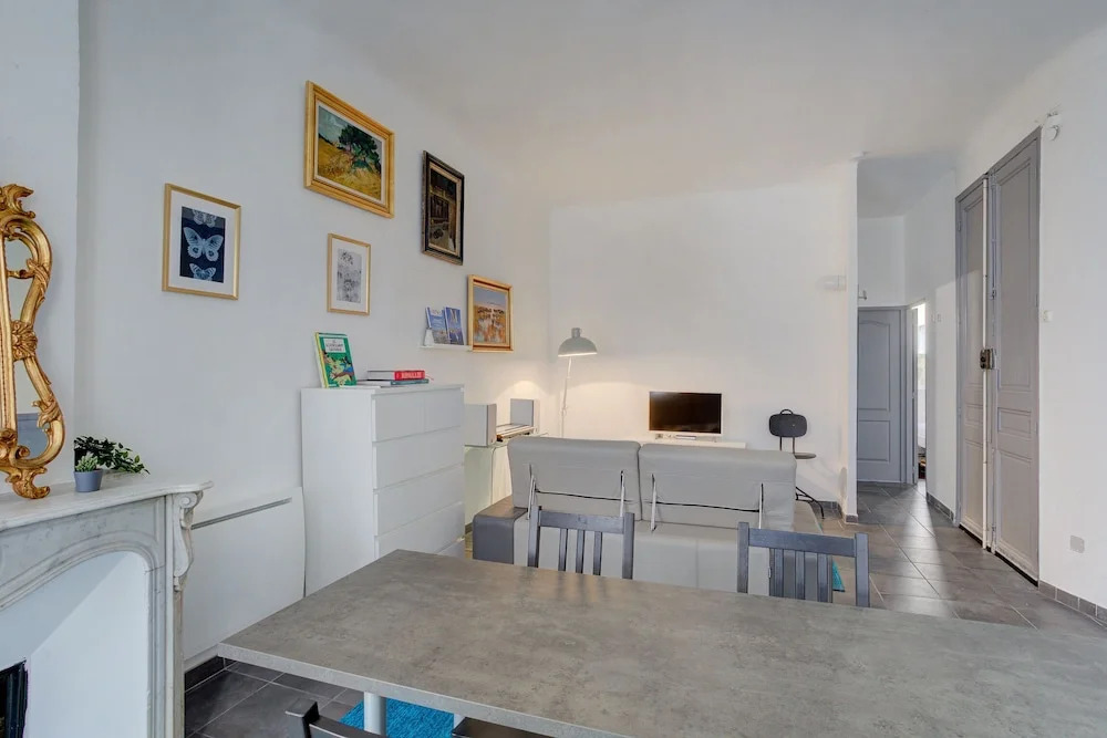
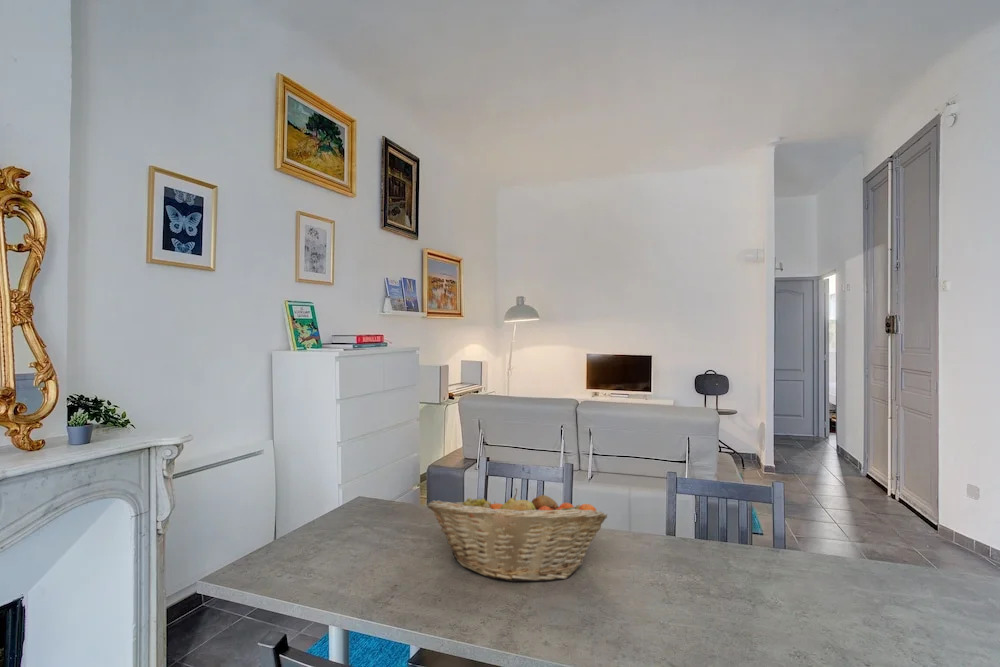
+ fruit basket (515, 523)
